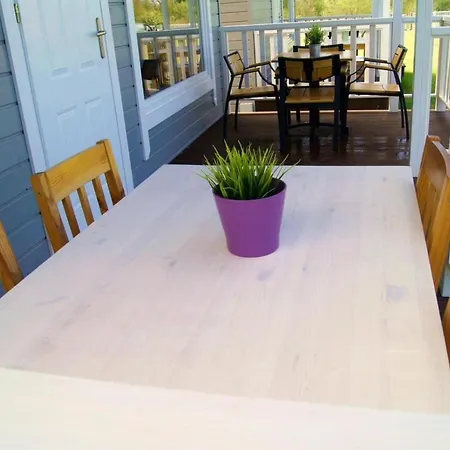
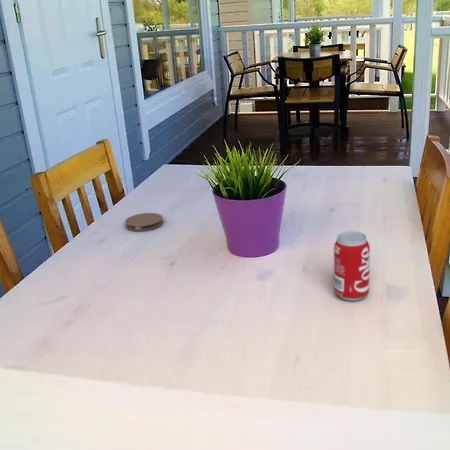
+ coaster (144, 221)
+ beverage can (351, 266)
